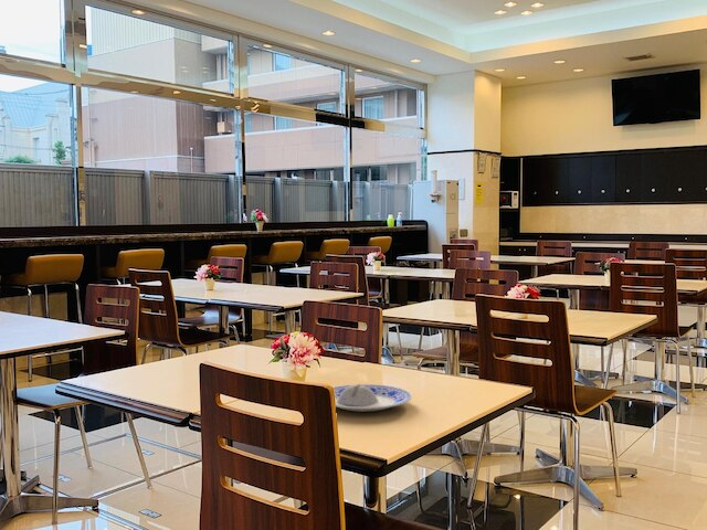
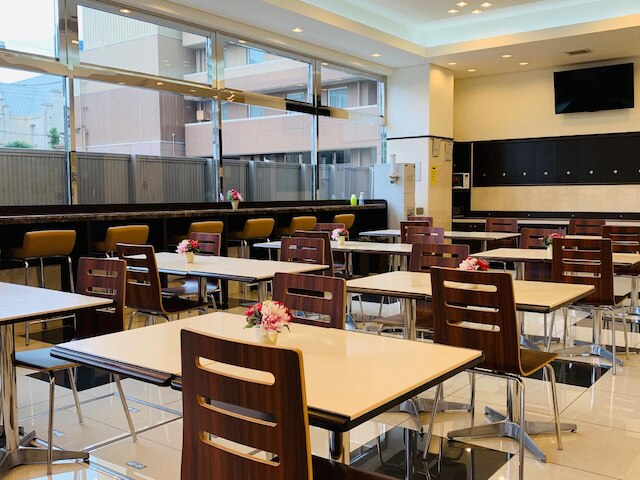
- plate (363, 394)
